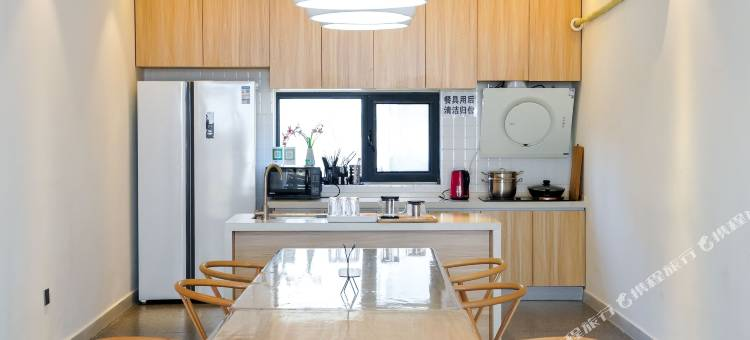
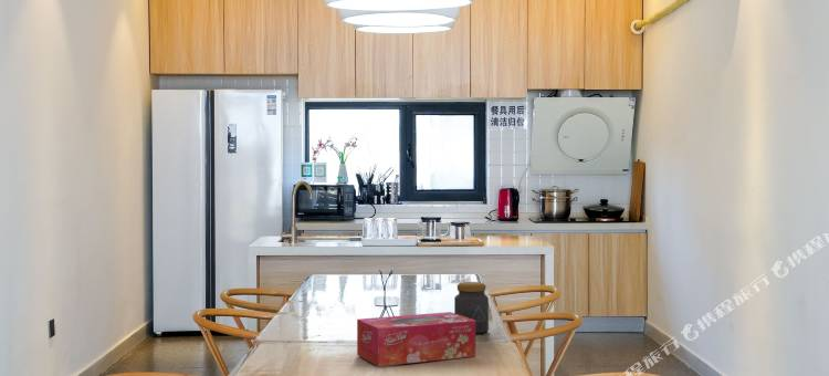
+ jar (471, 306)
+ tissue box (416, 337)
